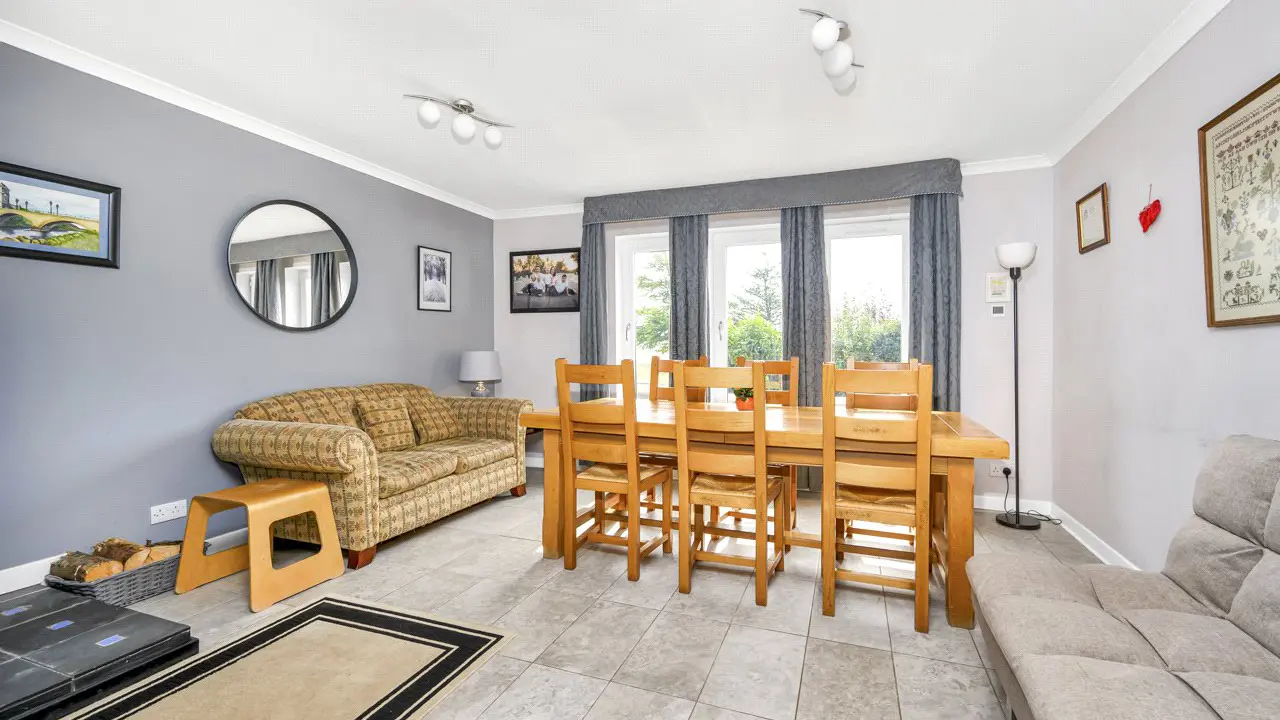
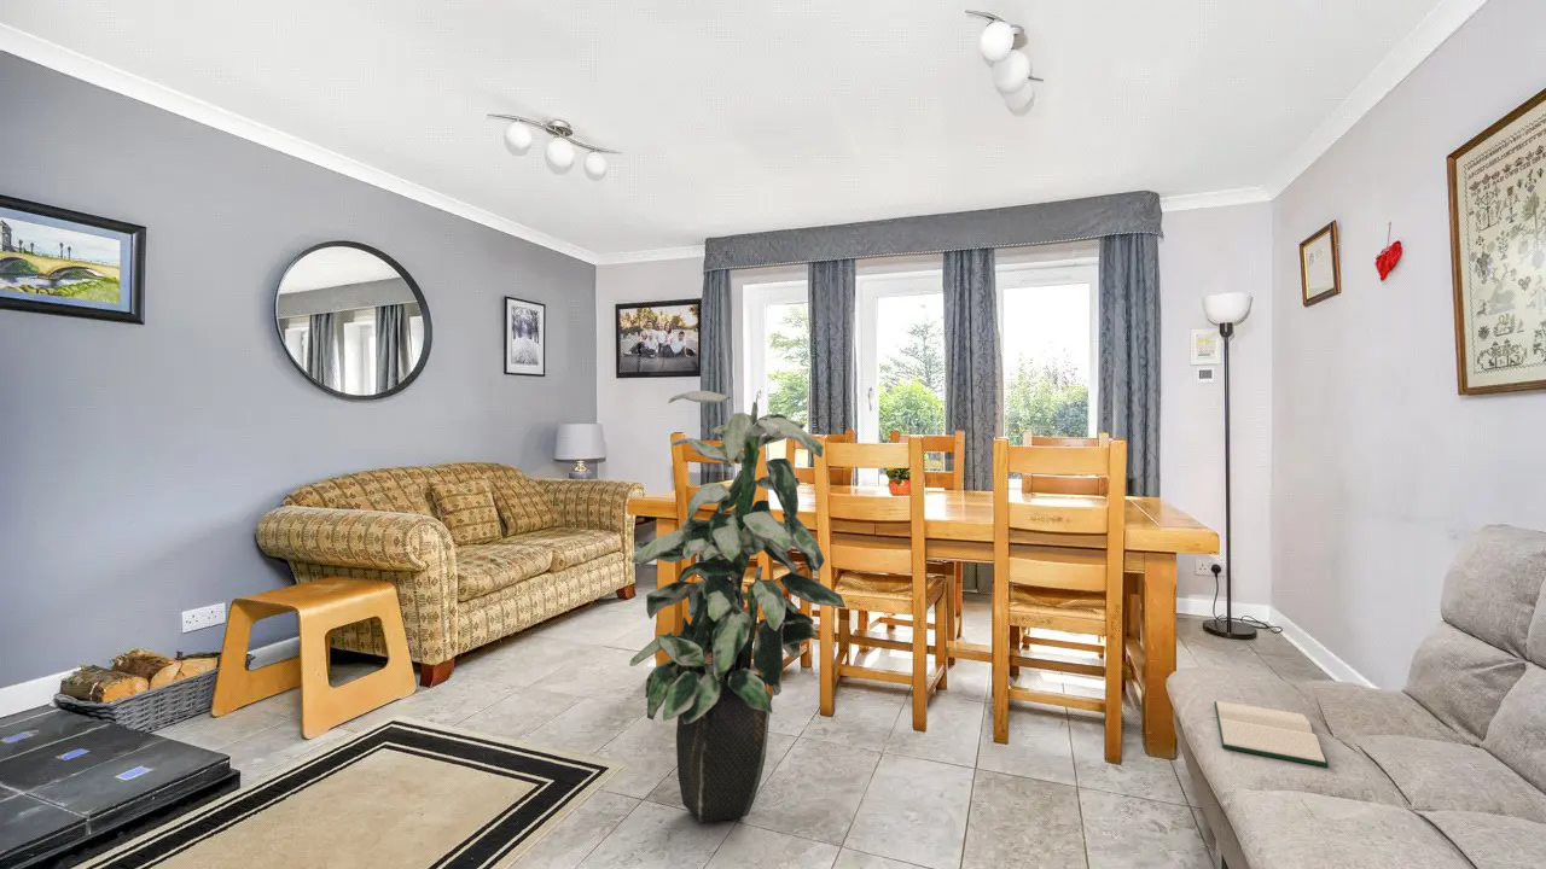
+ hardback book (1265, 725)
+ indoor plant (725, 594)
